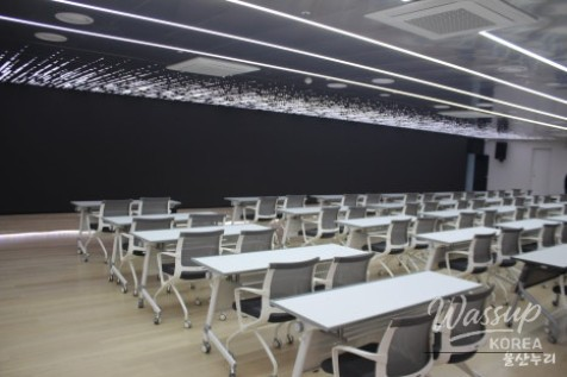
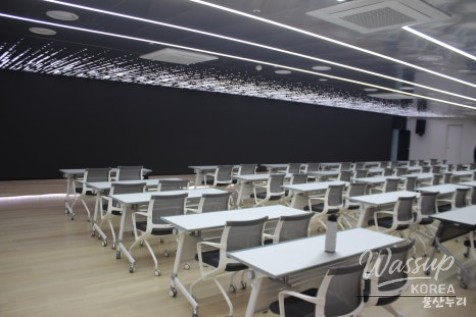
+ thermos bottle (332, 232)
